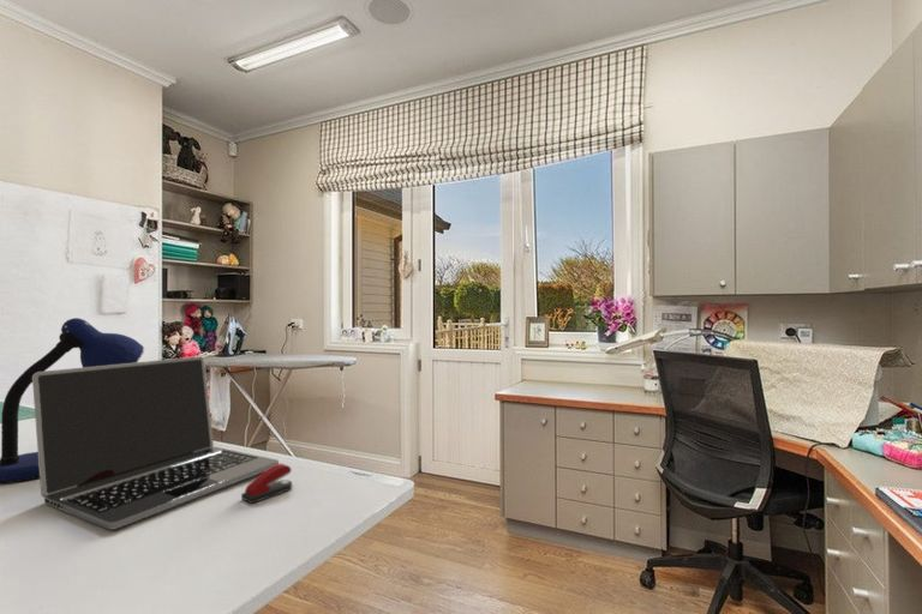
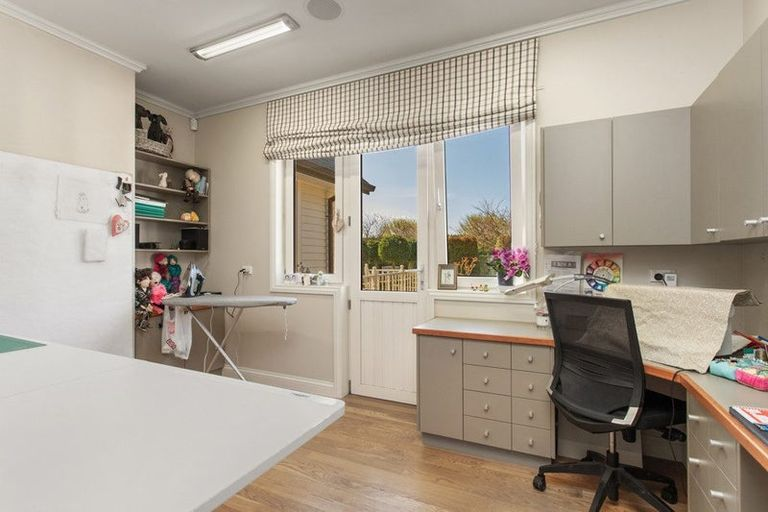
- stapler (269, 480)
- desk lamp (83, 367)
- laptop (167, 423)
